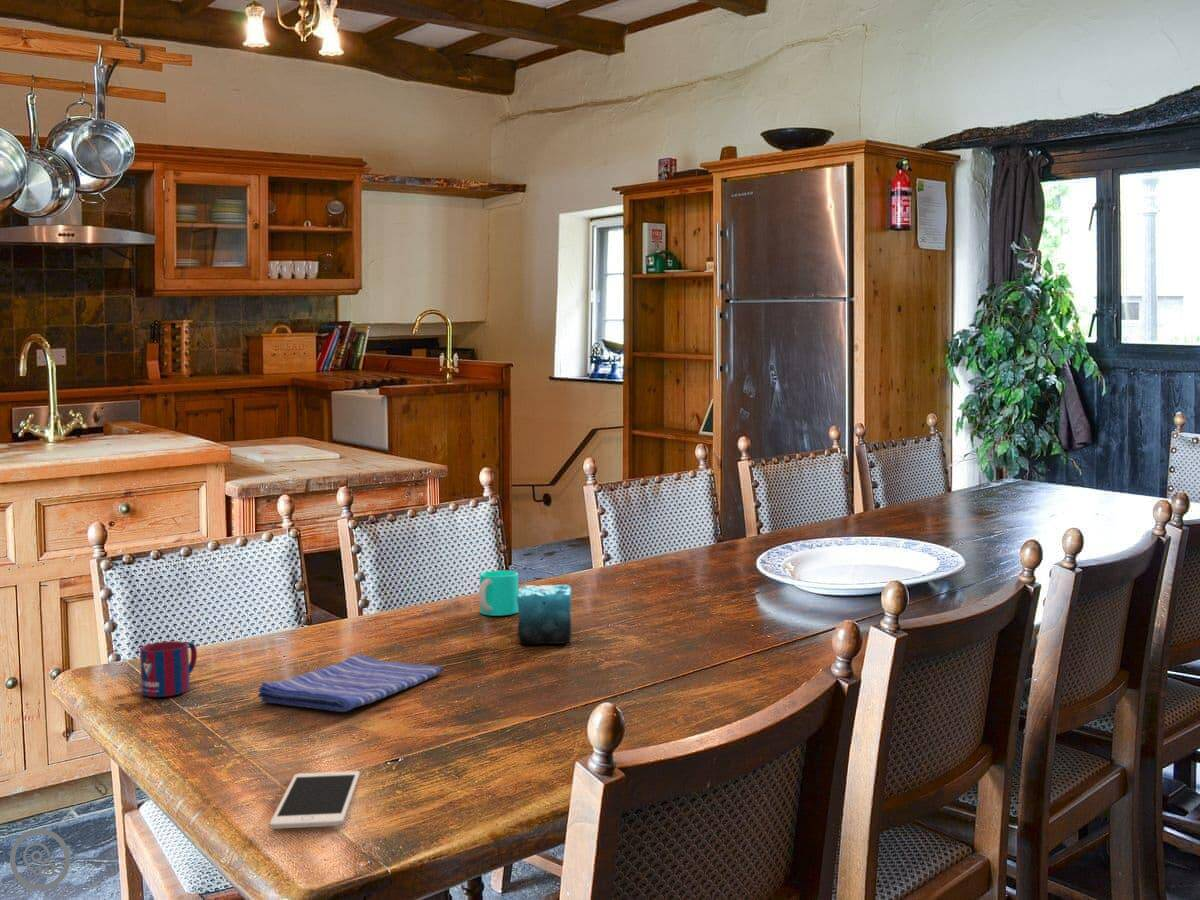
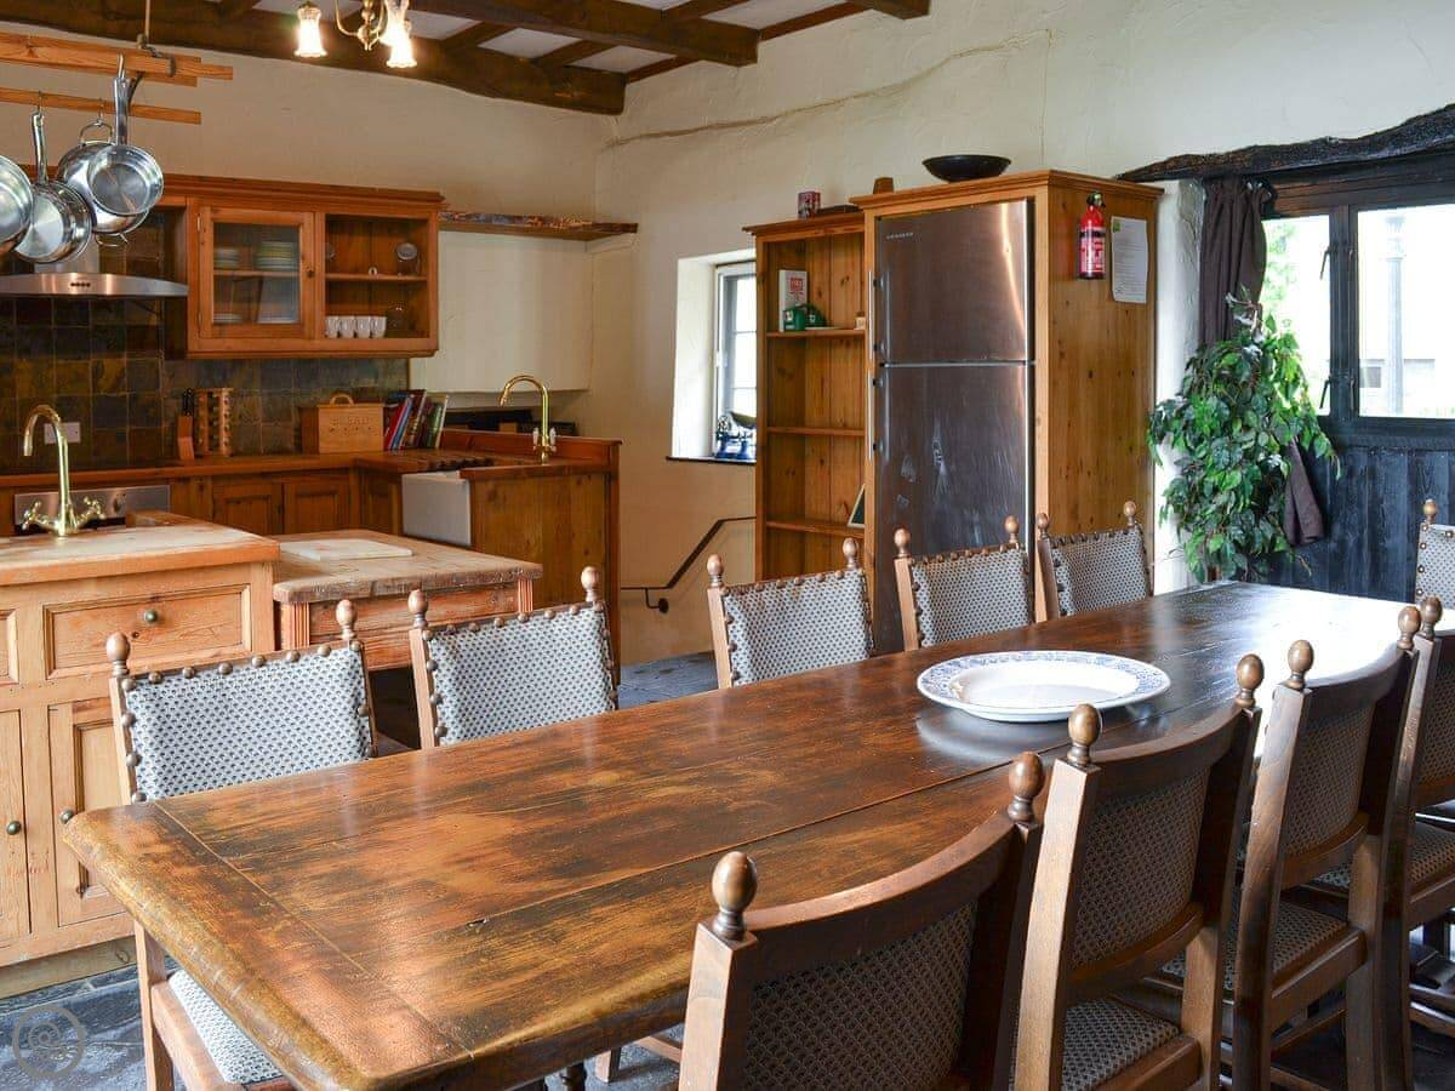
- mug (173, 666)
- cell phone (317, 798)
- cup (495, 594)
- candle (544, 603)
- dish towel (352, 679)
